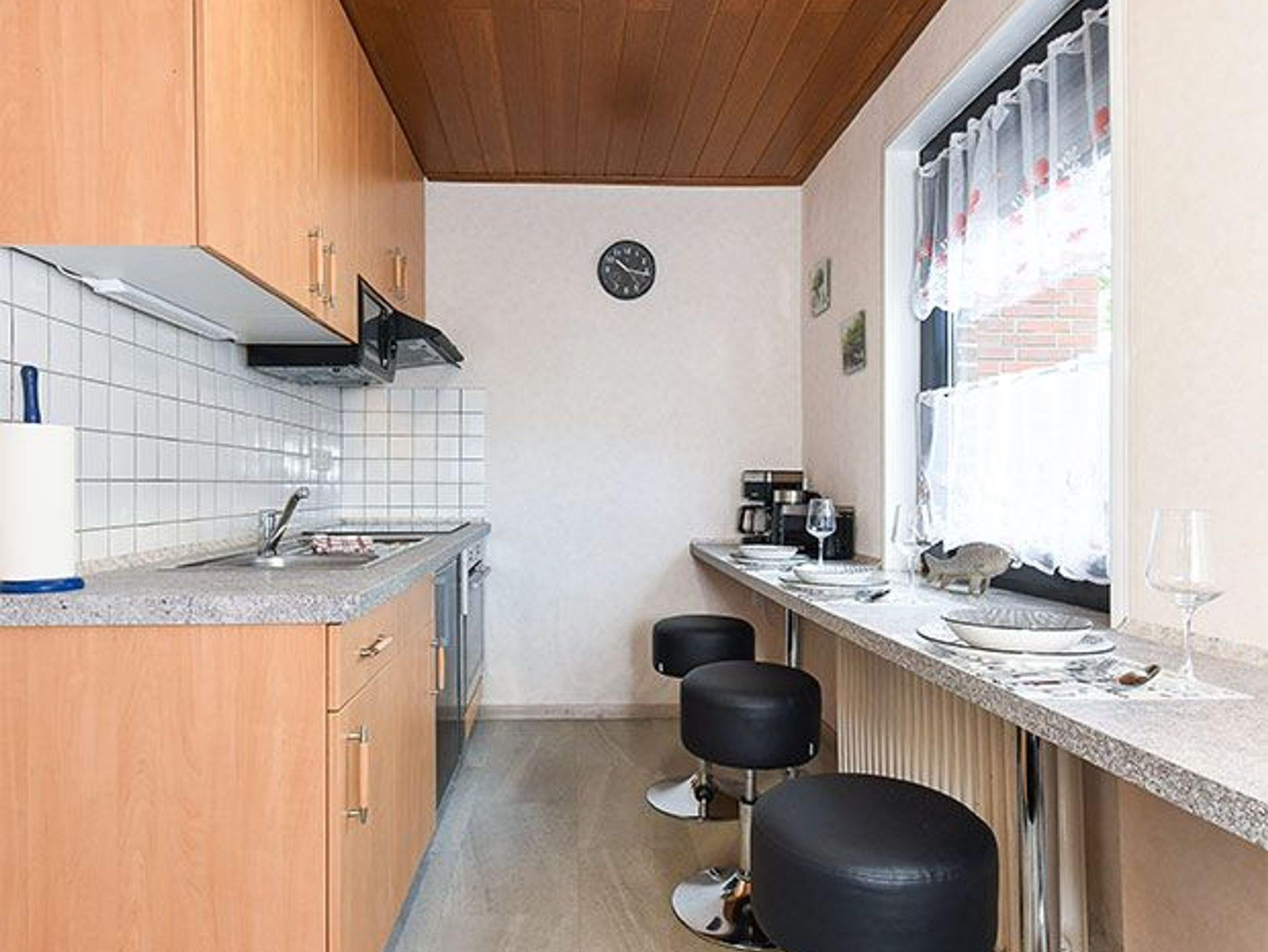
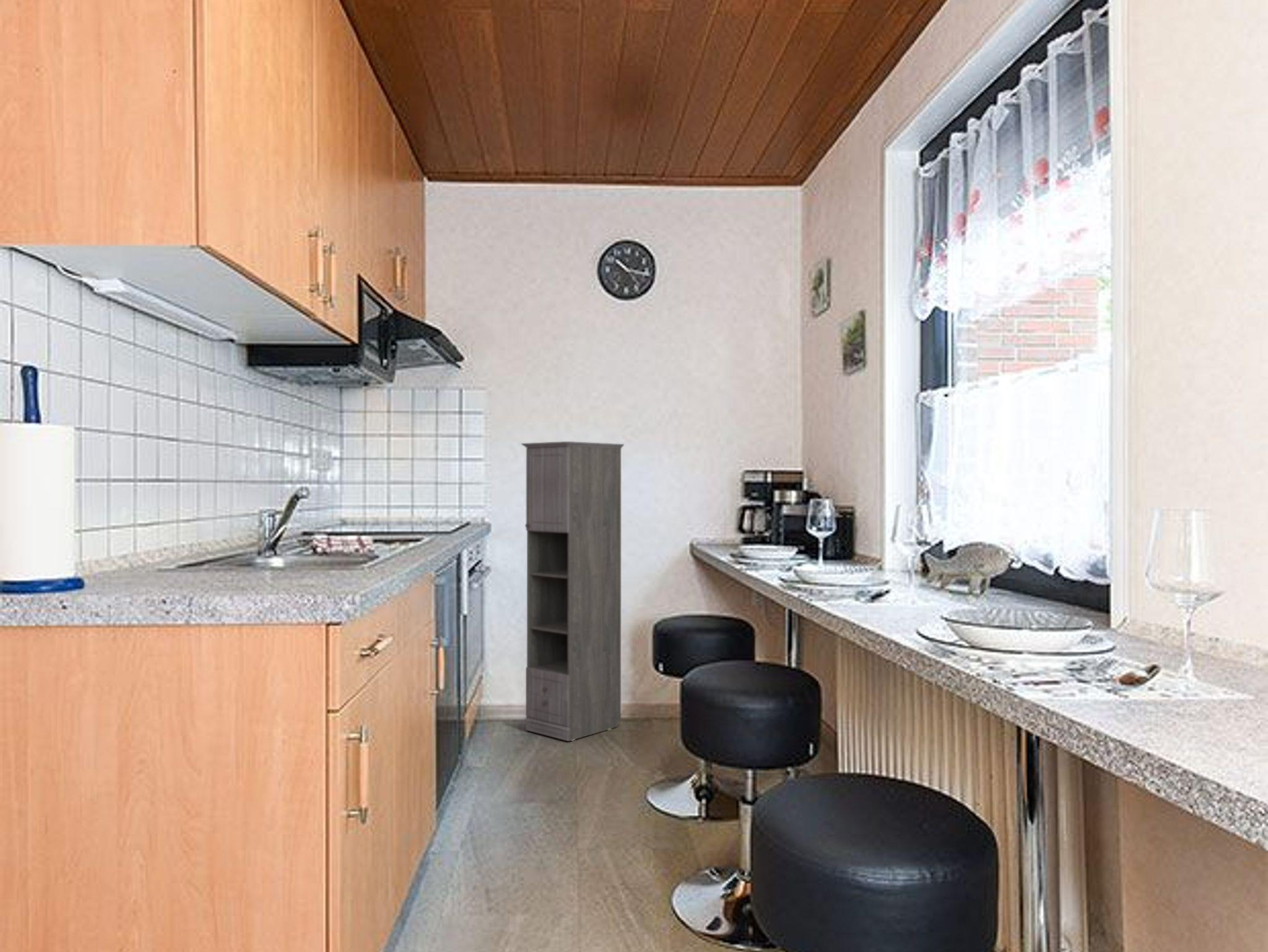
+ storage cabinet (573, 586)
